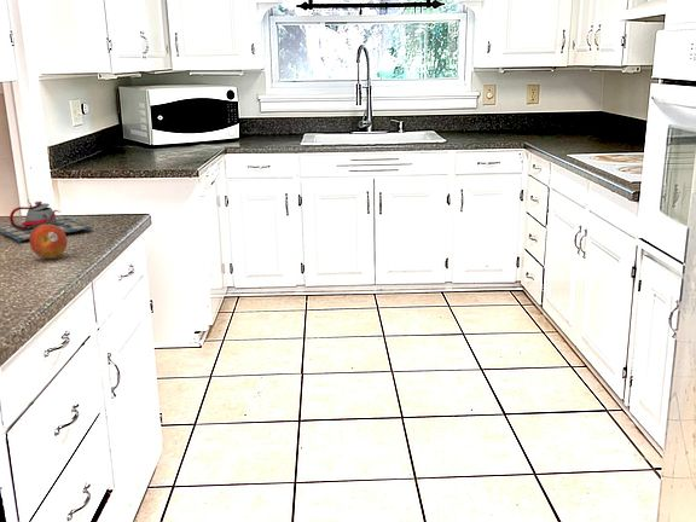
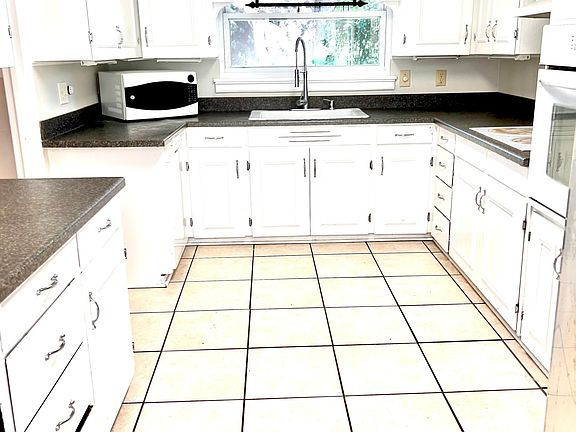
- fruit (48, 242)
- teapot (40, 216)
